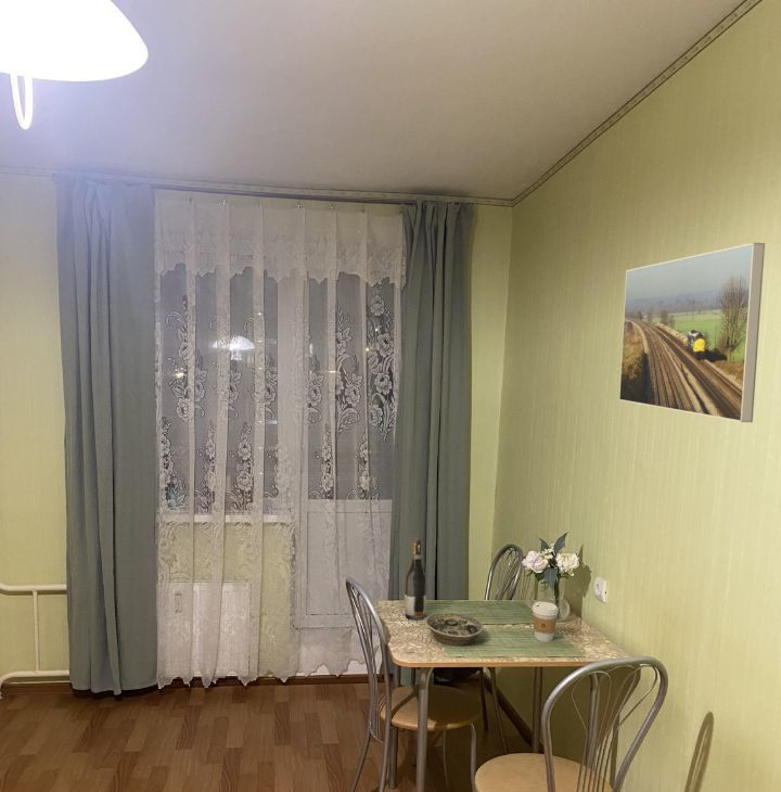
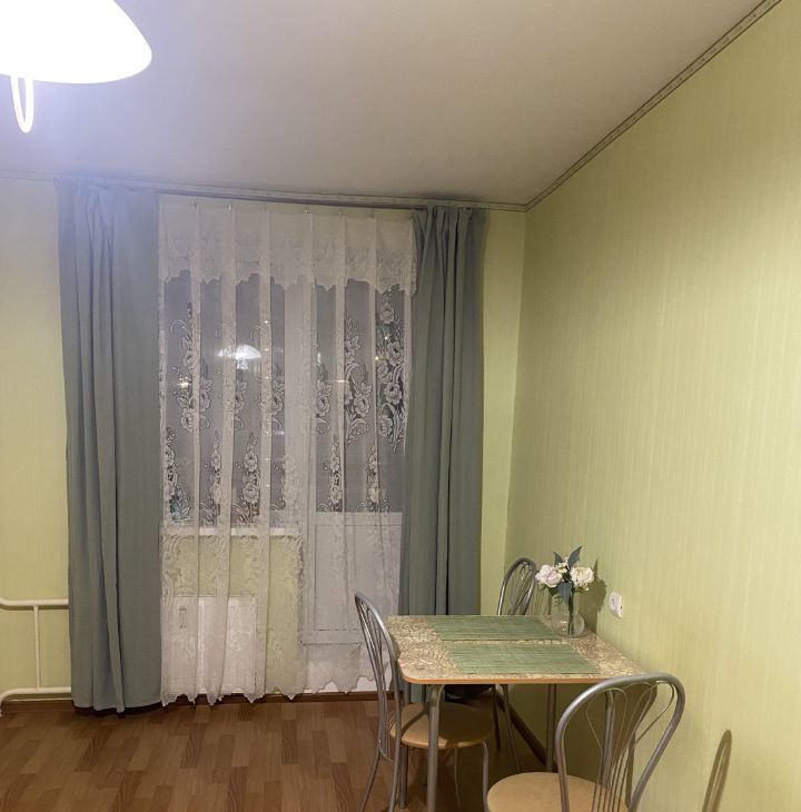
- wine bottle (415, 577)
- bowl (453, 629)
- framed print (679, 334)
- coffee cup (545, 621)
